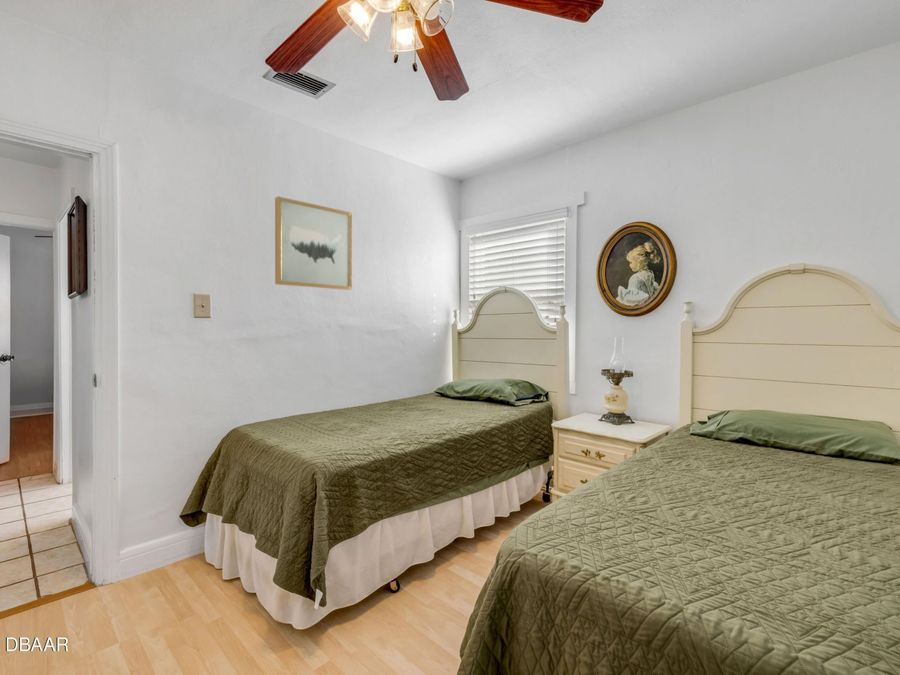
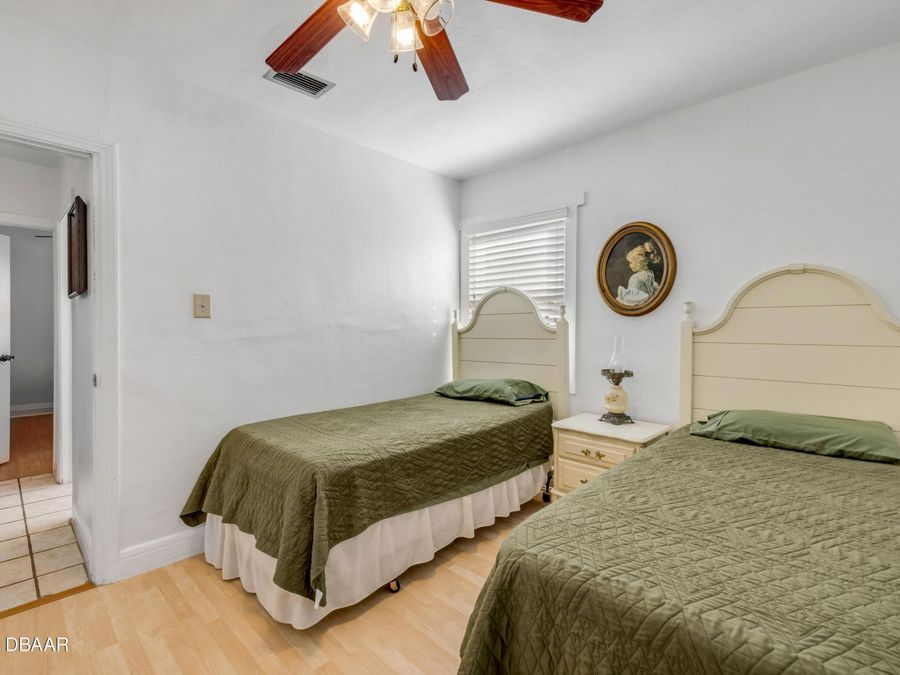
- wall art (315, 246)
